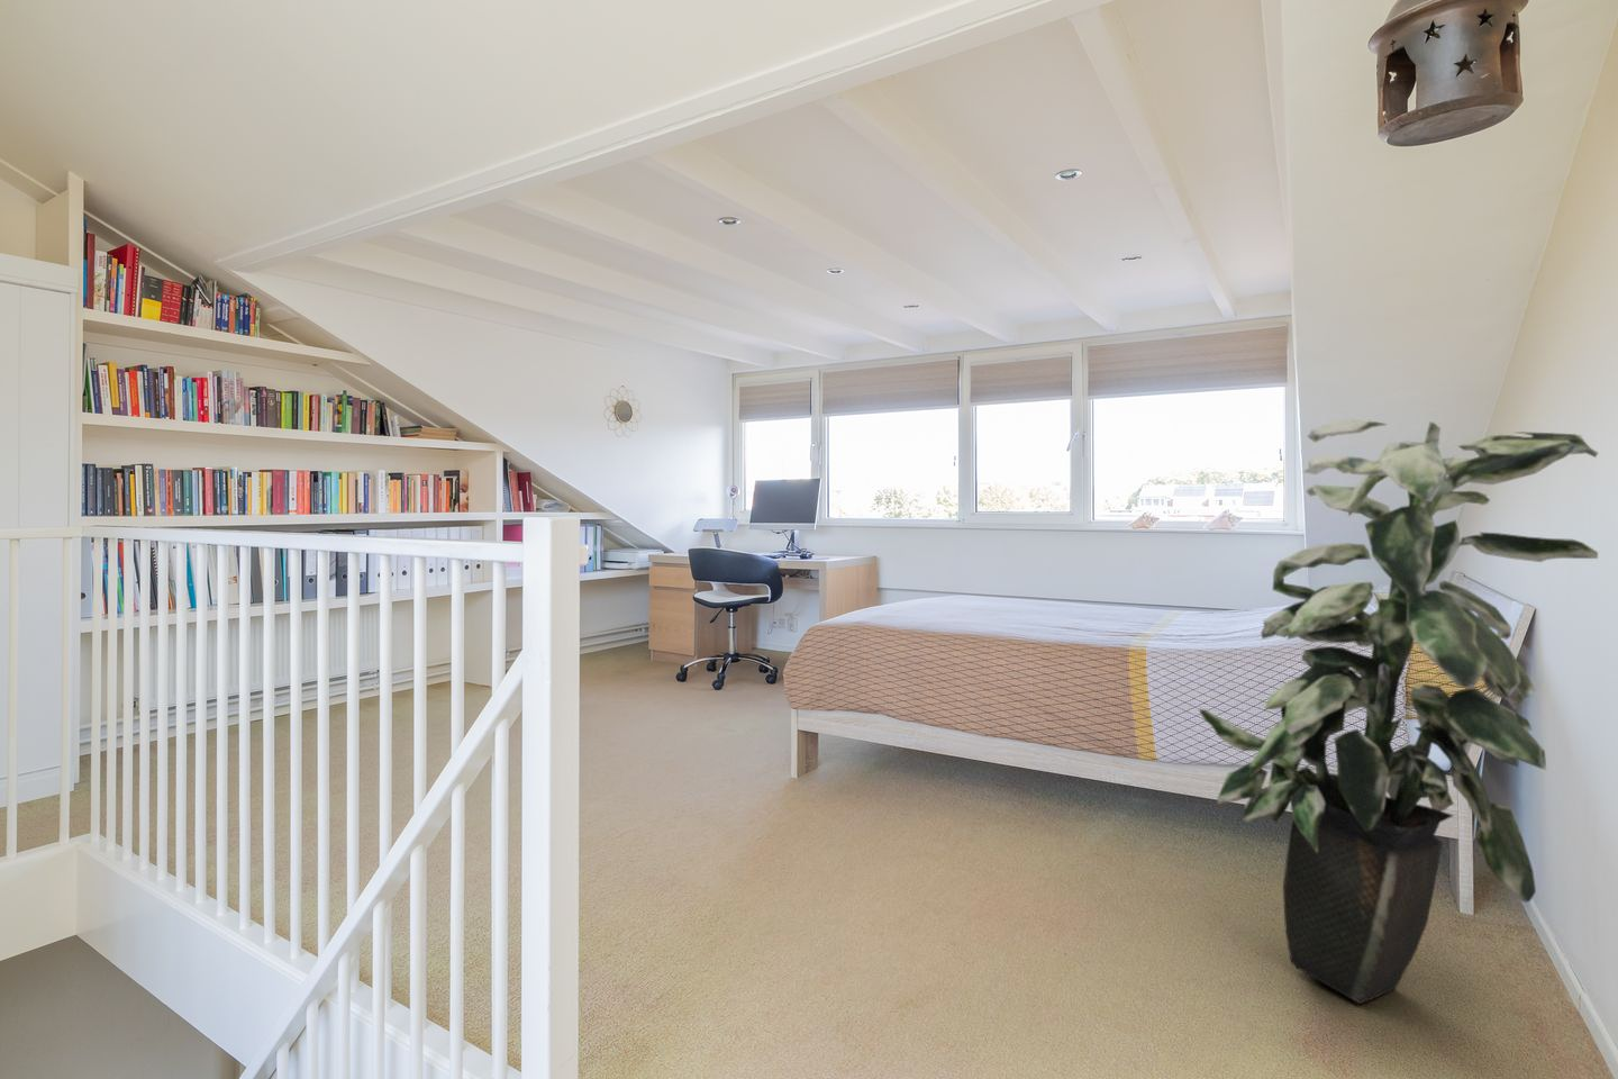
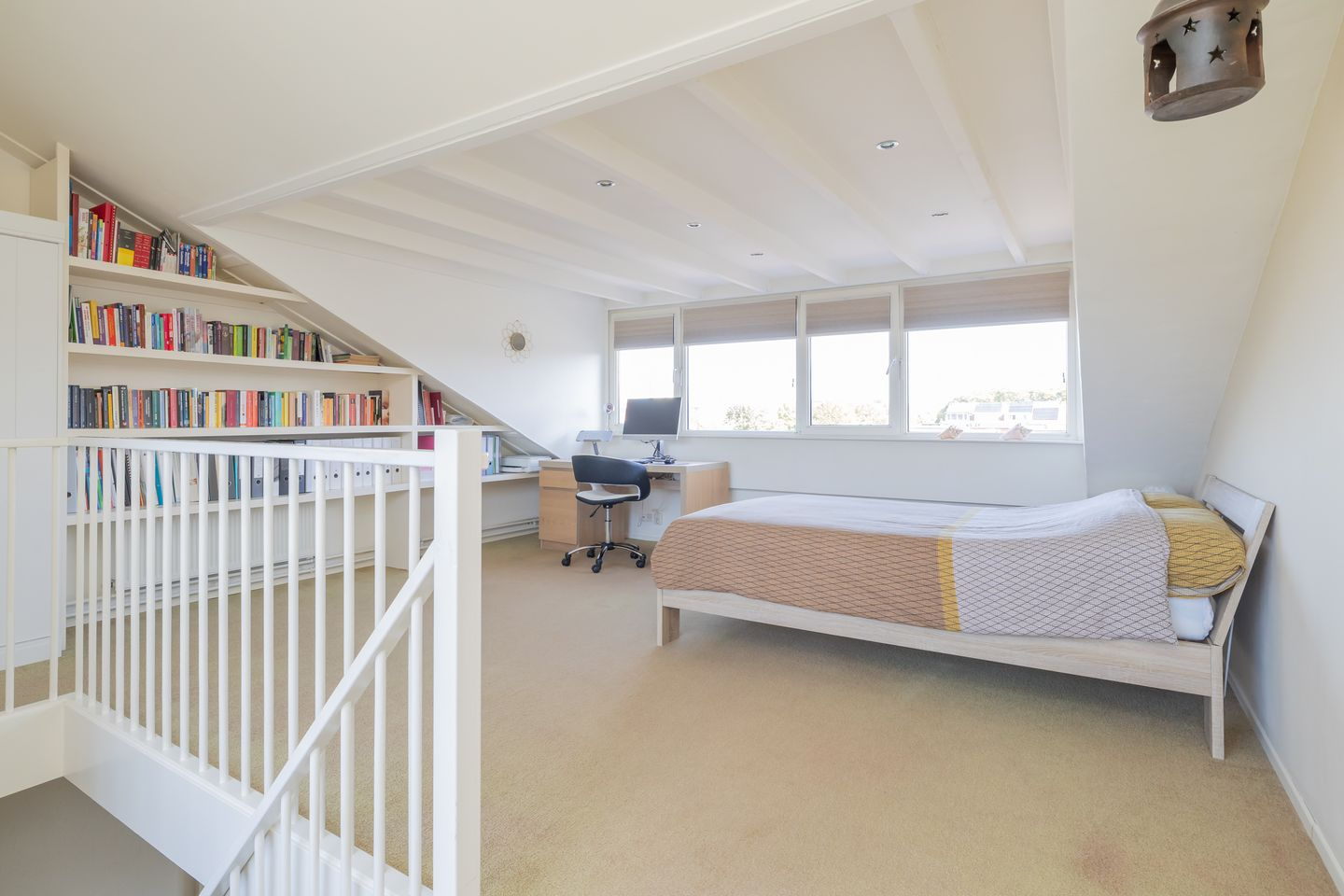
- indoor plant (1381, 701)
